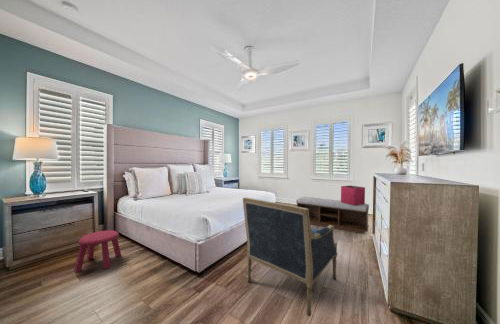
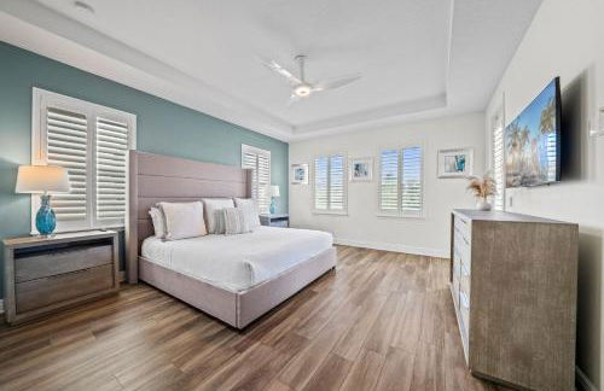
- stool (102, 248)
- storage bin (352, 194)
- armchair (291, 238)
- bench (330, 212)
